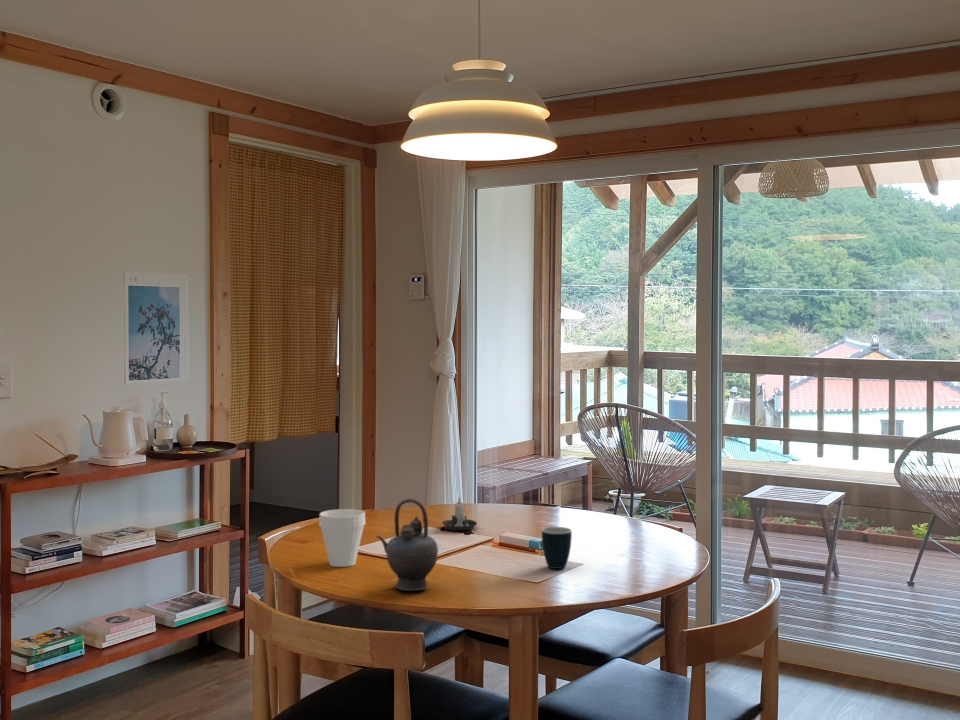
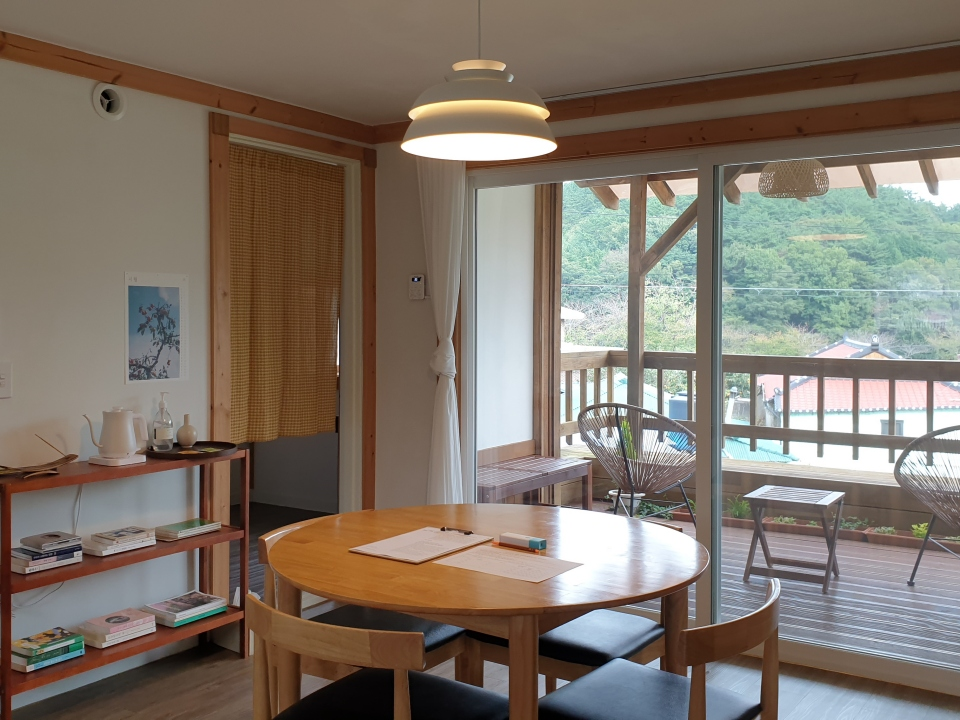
- cup (342, 538)
- candle (460, 512)
- mug (557, 547)
- teapot (406, 542)
